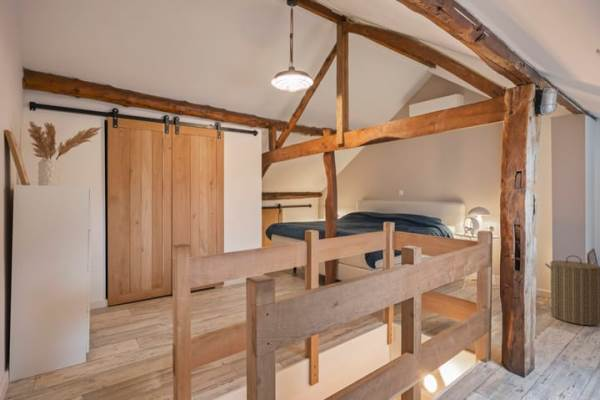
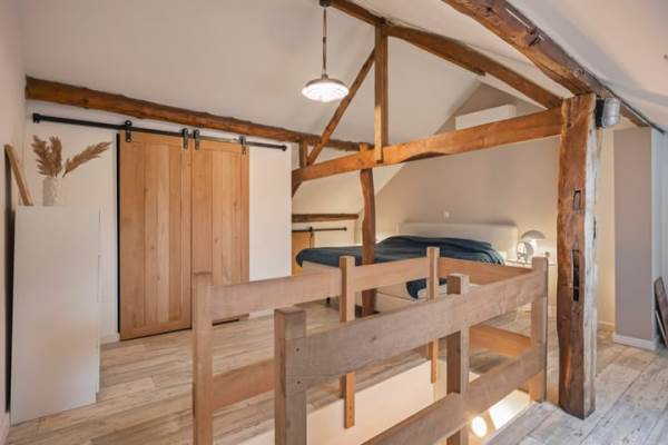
- laundry hamper (574, 286)
